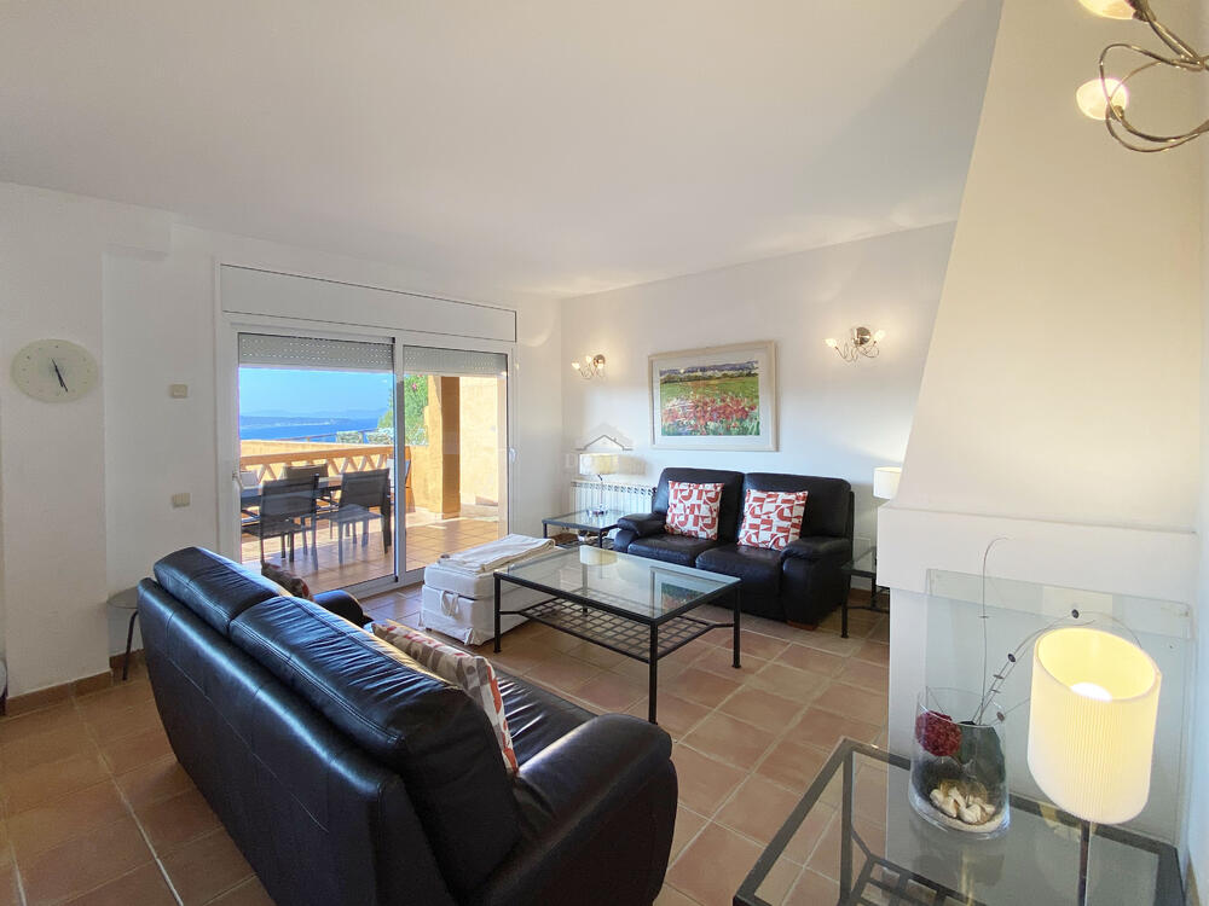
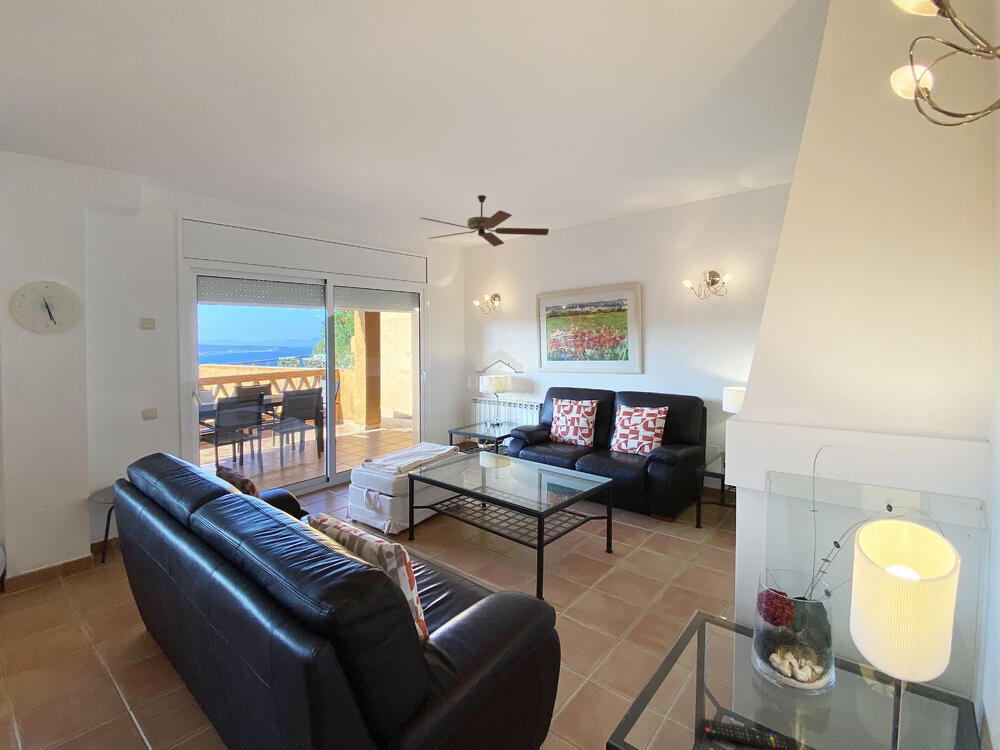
+ remote control (747, 737)
+ ceiling fan (486, 217)
